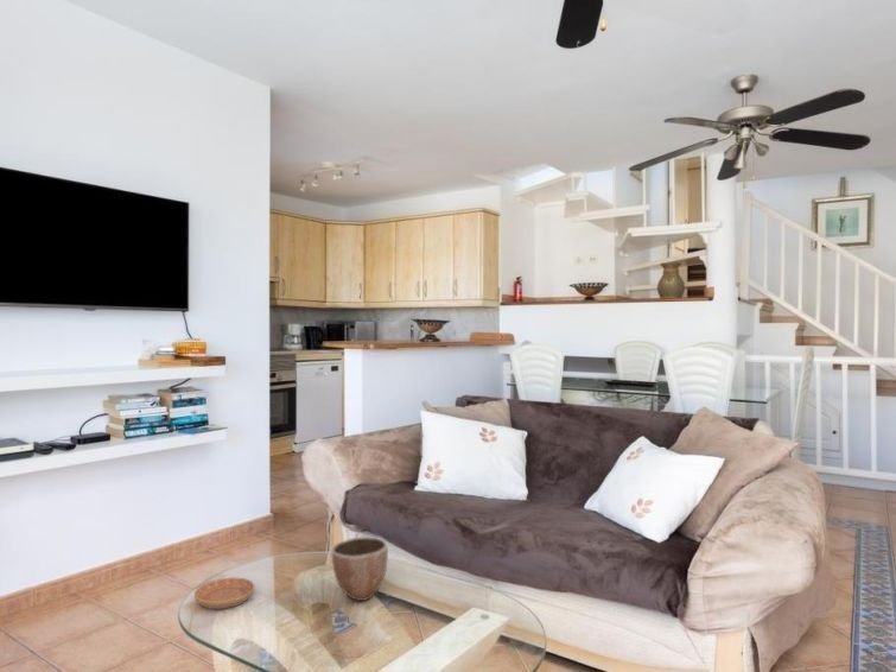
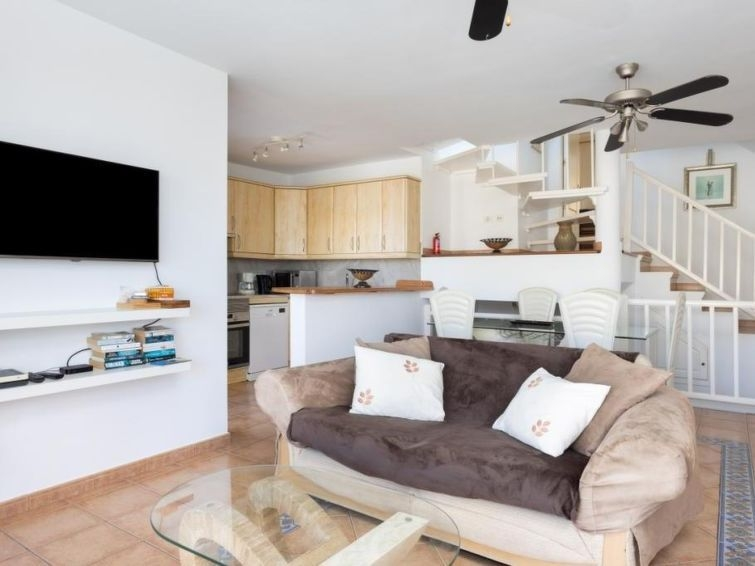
- decorative bowl (360, 571)
- saucer (224, 594)
